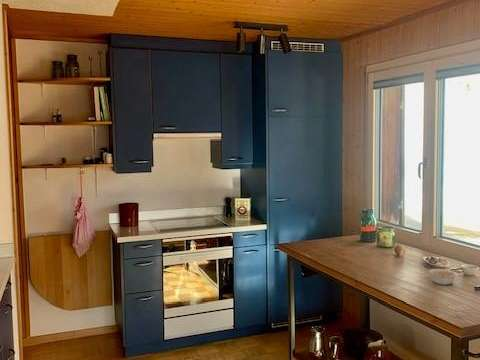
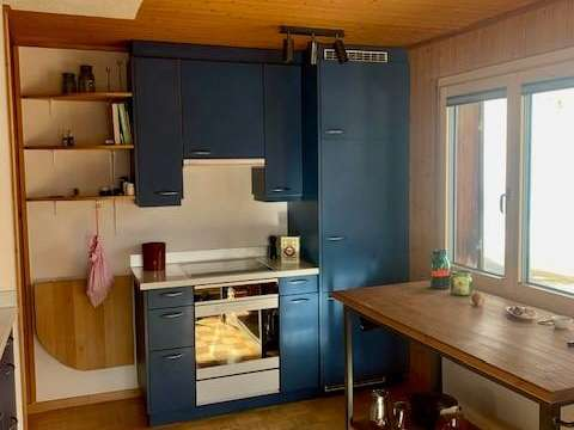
- legume (443, 276)
